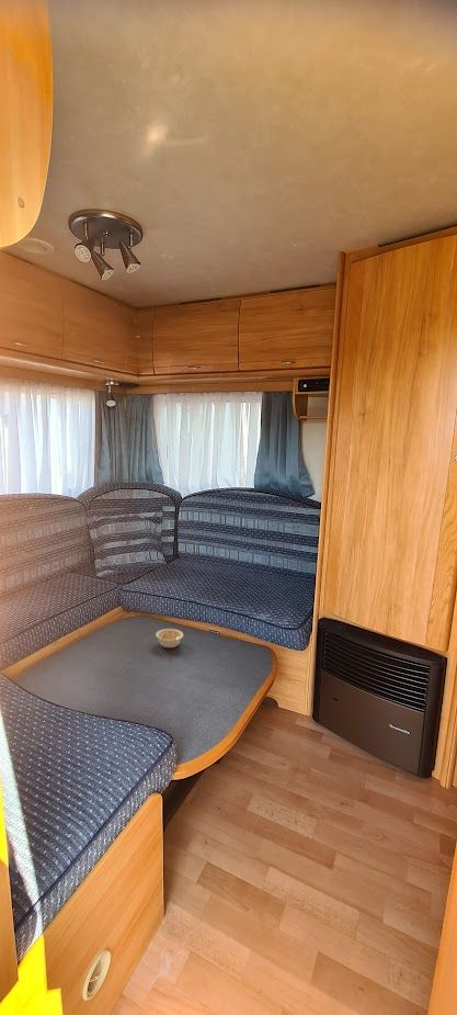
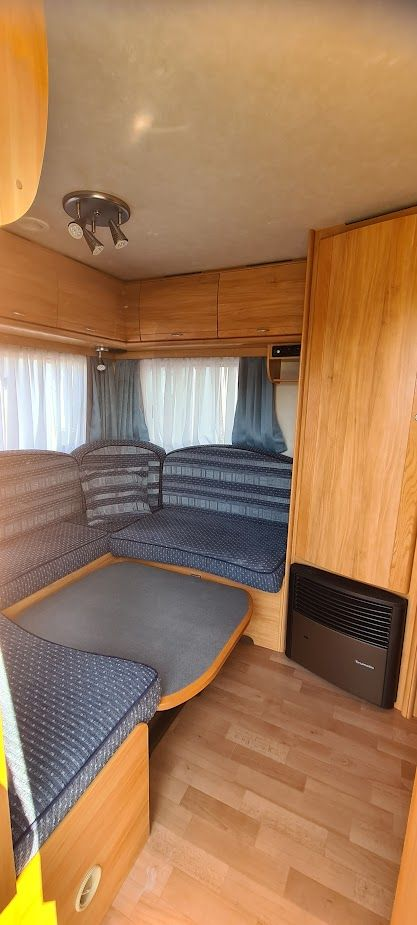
- legume (170, 638)
